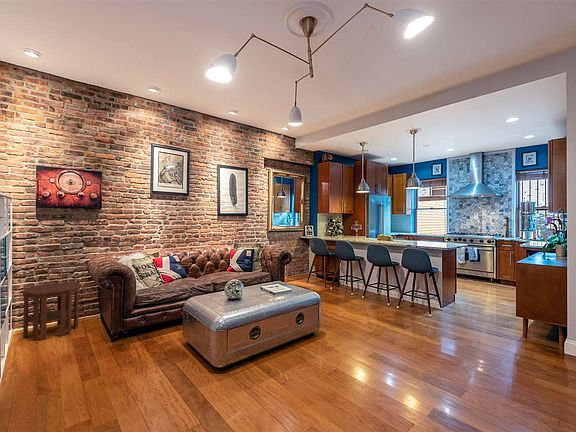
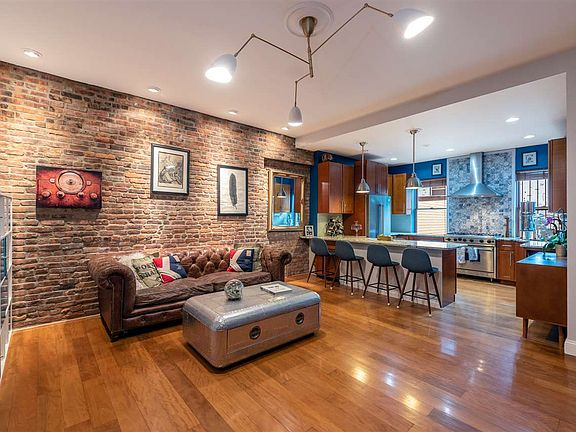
- side table (53, 310)
